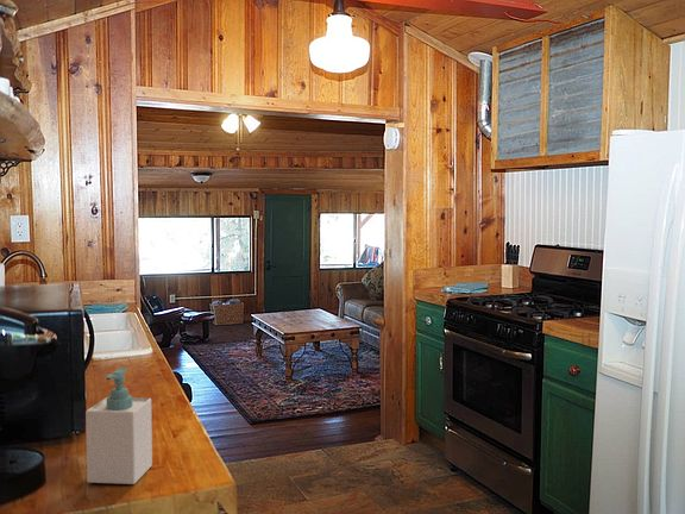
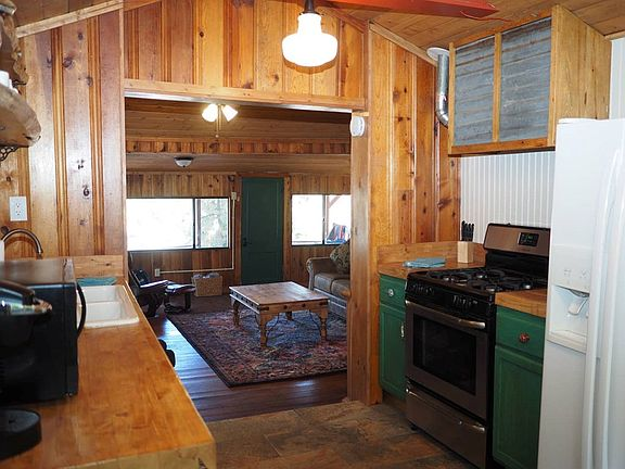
- soap bottle (119, 422)
